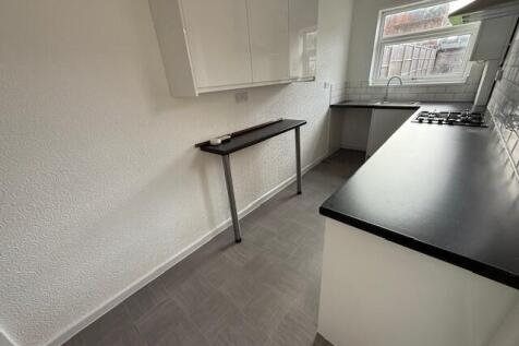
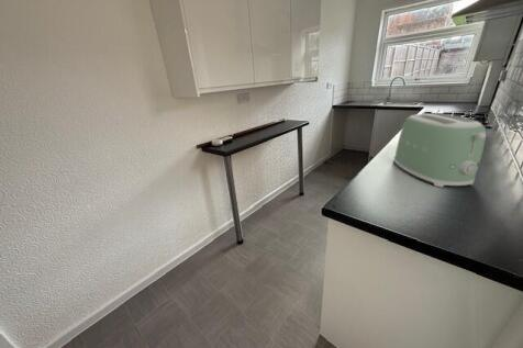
+ toaster (434, 145)
